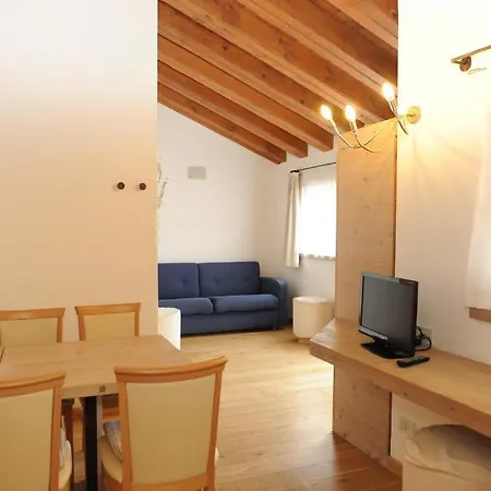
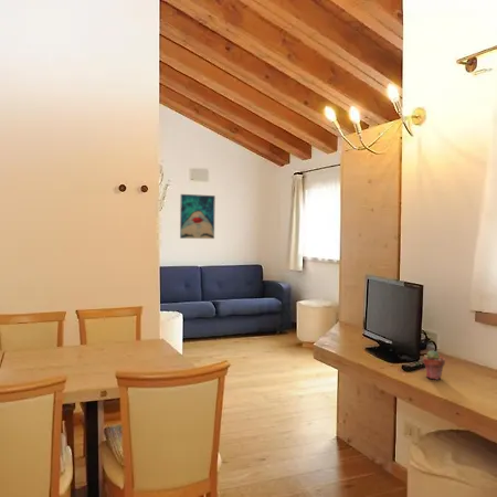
+ wall art (198, 216)
+ potted succulent (433, 363)
